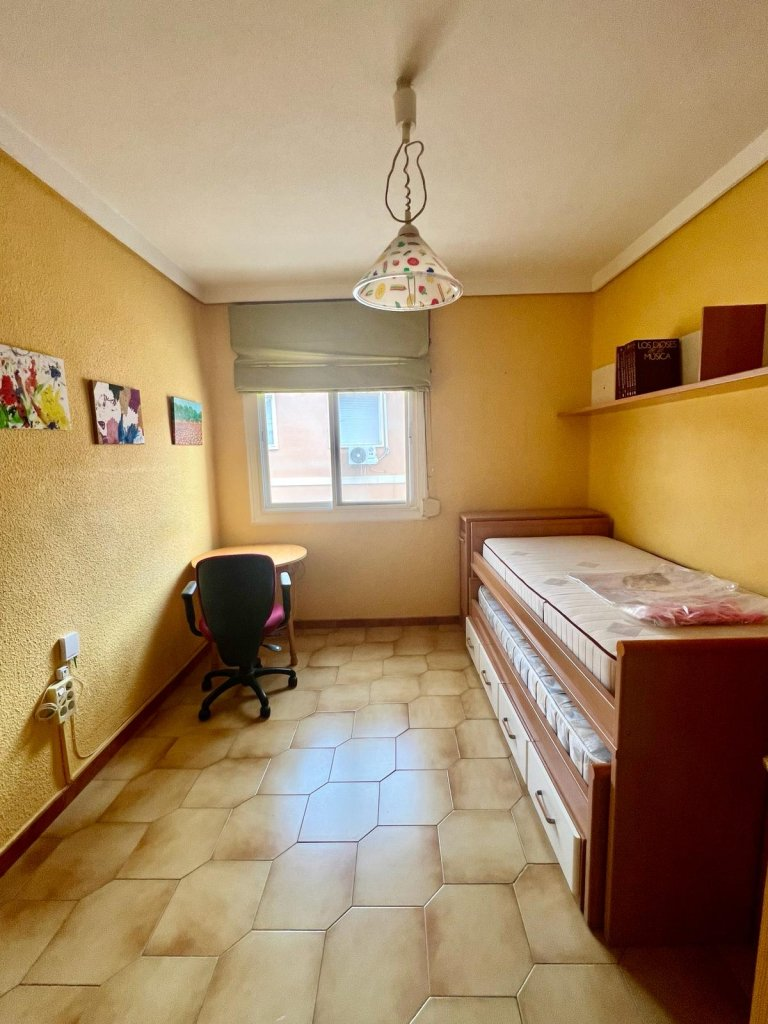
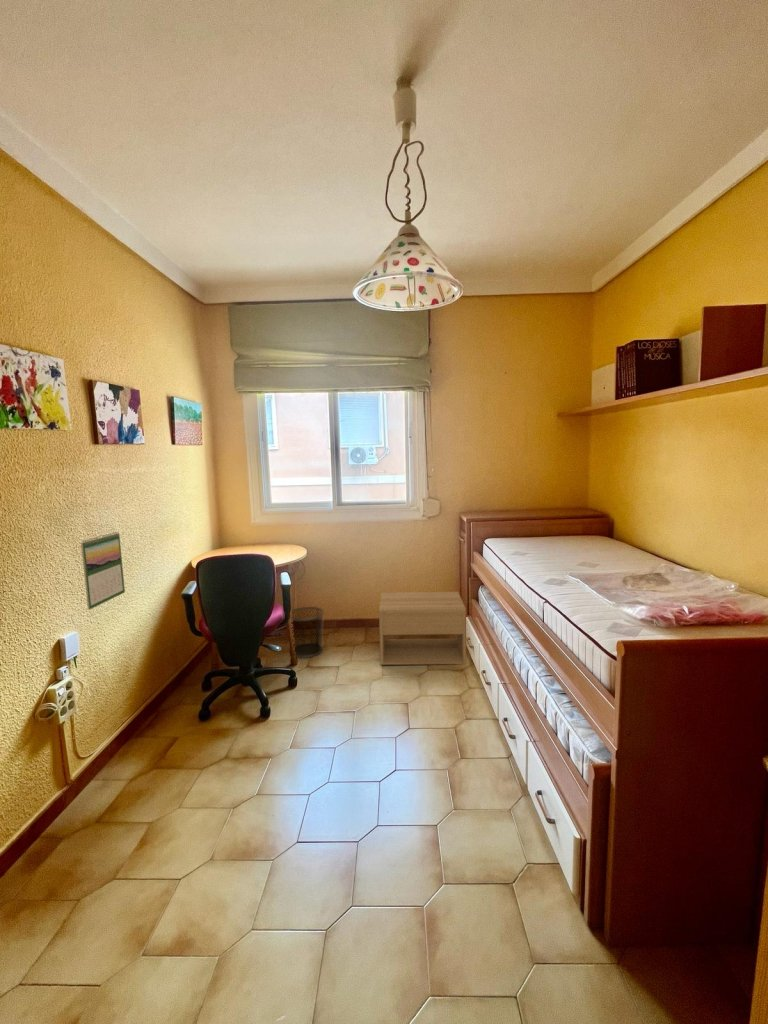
+ nightstand (421, 626)
+ calendar (104, 567)
+ waste bin (305, 631)
